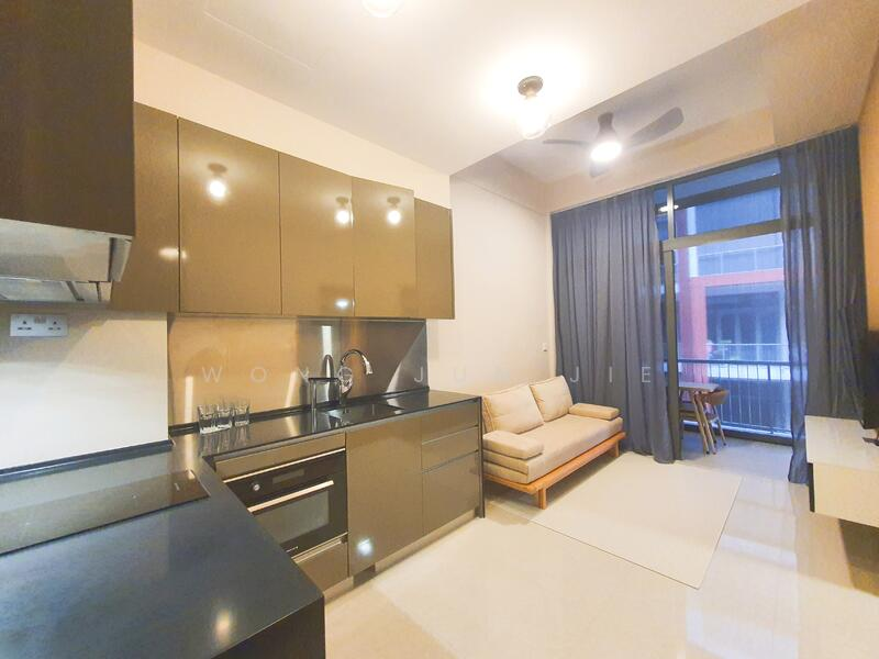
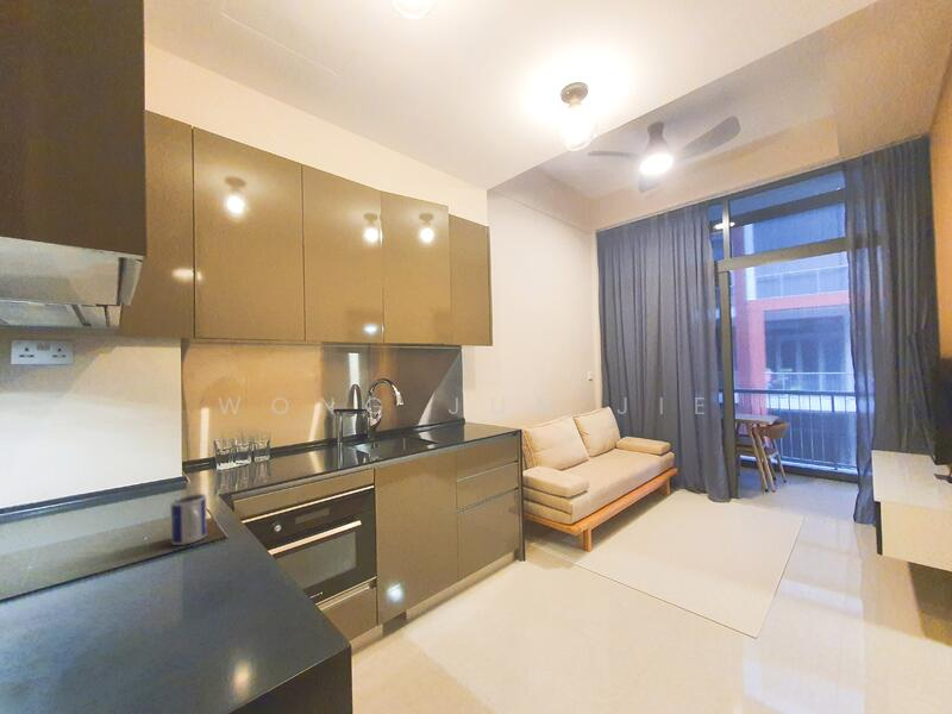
+ mug (190, 520)
